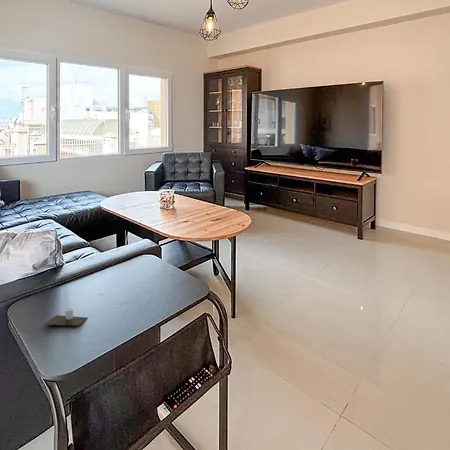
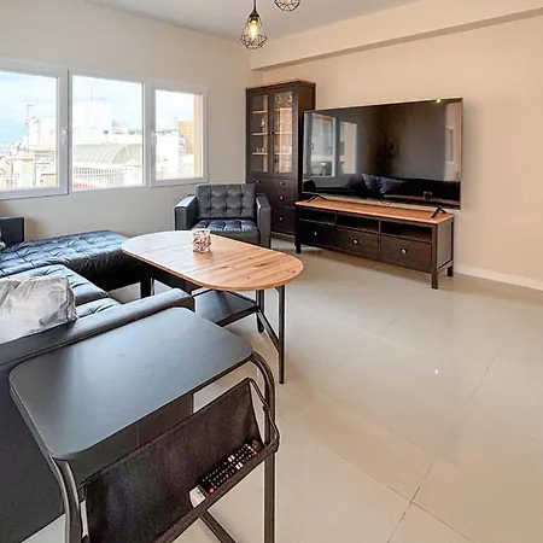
- cup (69, 314)
